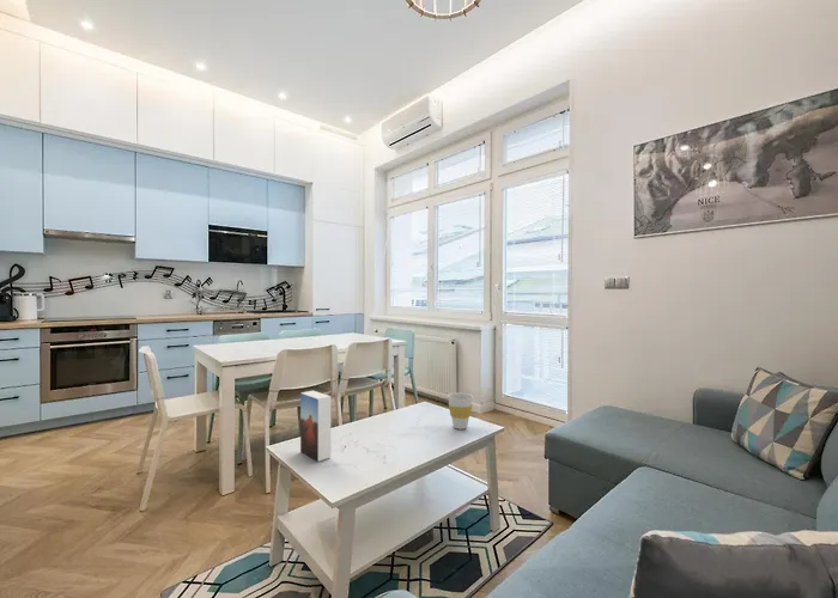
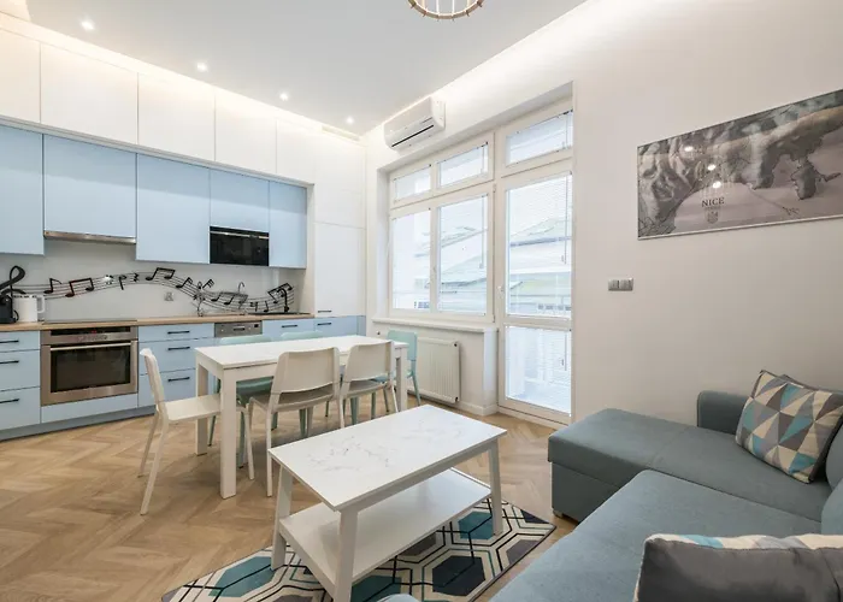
- book (315, 423)
- cup (460, 410)
